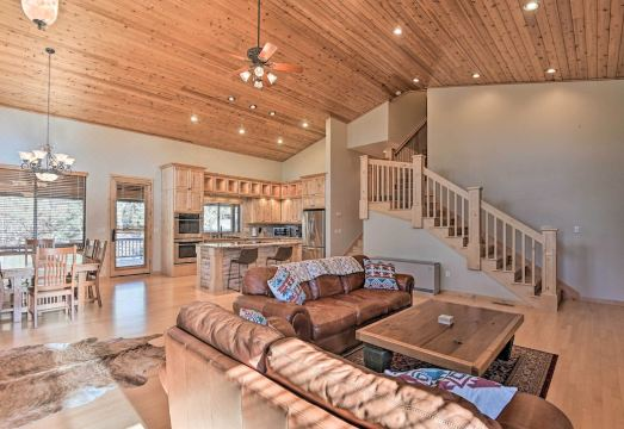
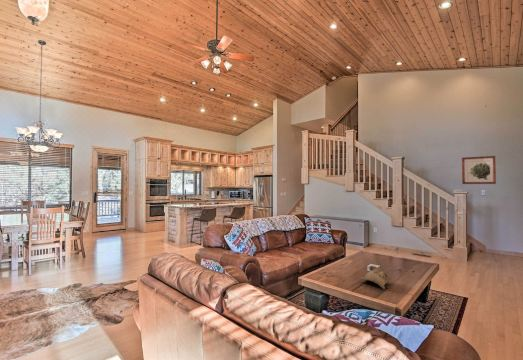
+ decorative bowl (376, 275)
+ wall art (478, 170)
